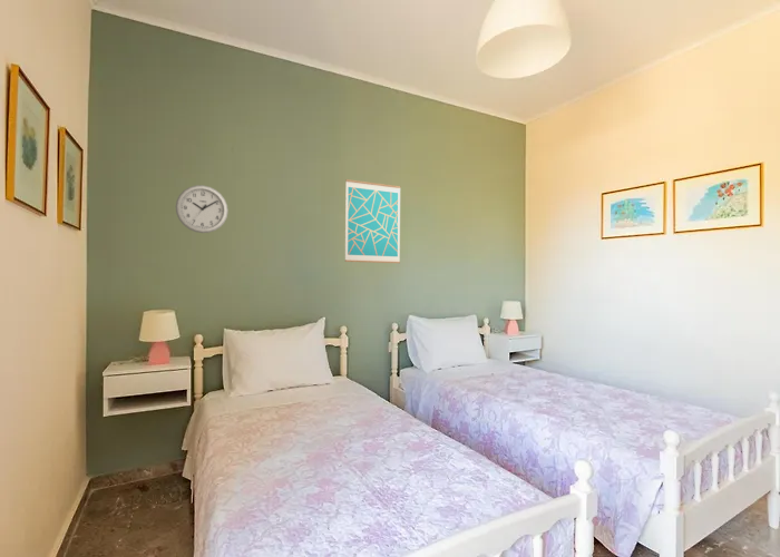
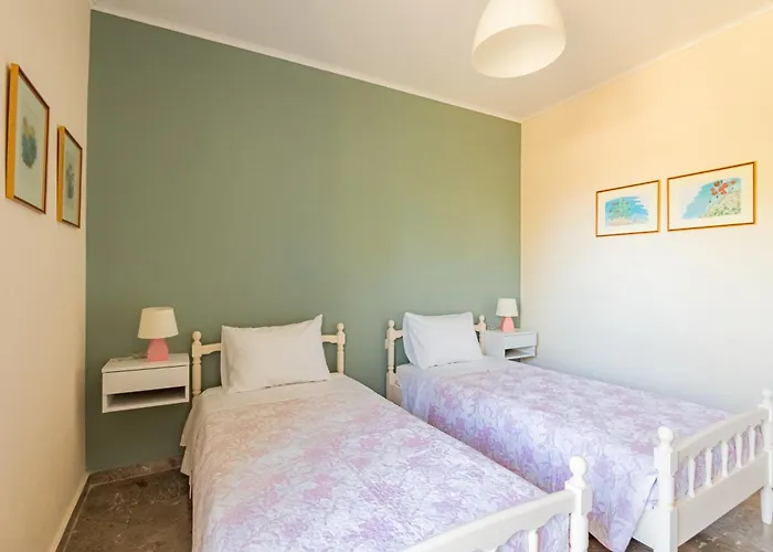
- wall art (373, 223)
- wall clock (202, 208)
